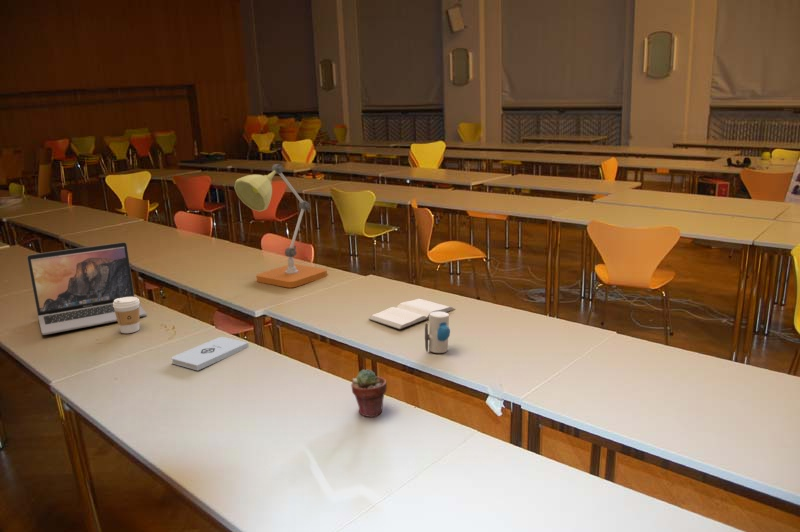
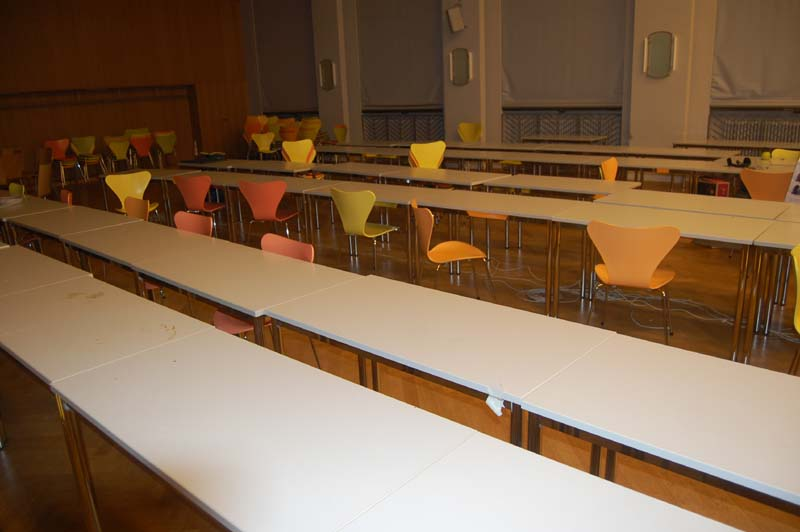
- laptop (87, 286)
- potted succulent (369, 391)
- book (412, 311)
- coffee cup (127, 314)
- desk lamp (295, 229)
- toy (439, 333)
- notepad (210, 352)
